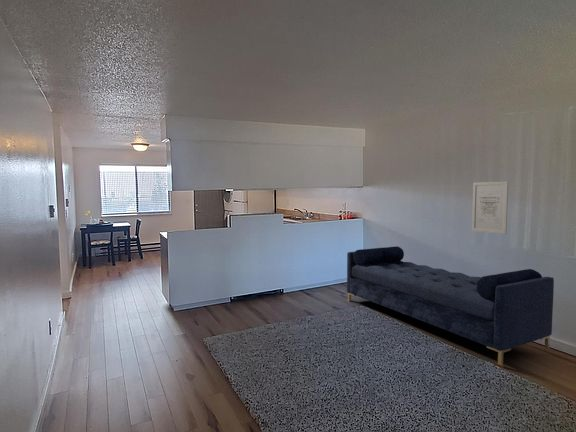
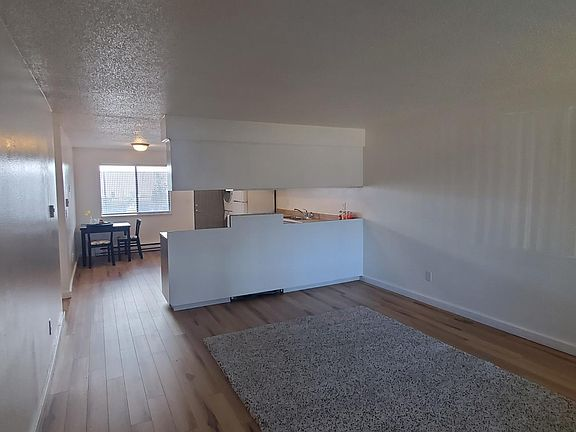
- wall art (489, 207)
- sofa (431, 289)
